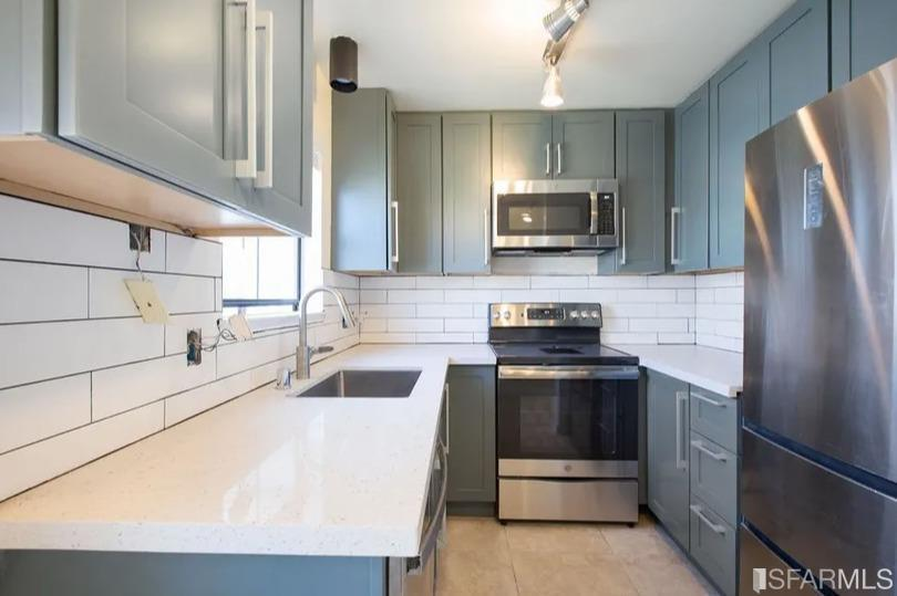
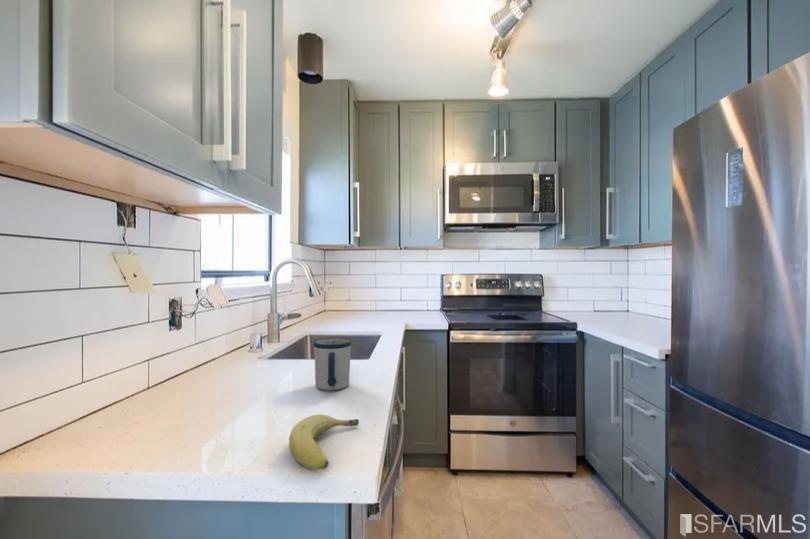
+ mug (331, 364)
+ fruit (320, 433)
